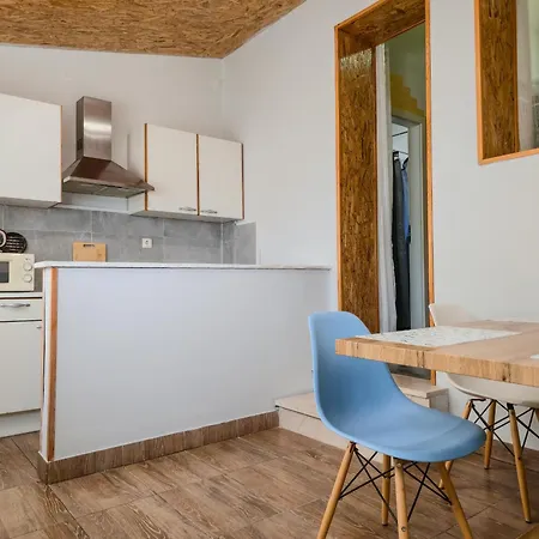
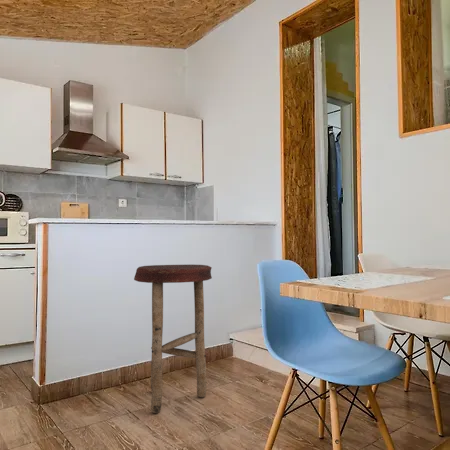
+ stool (177, 338)
